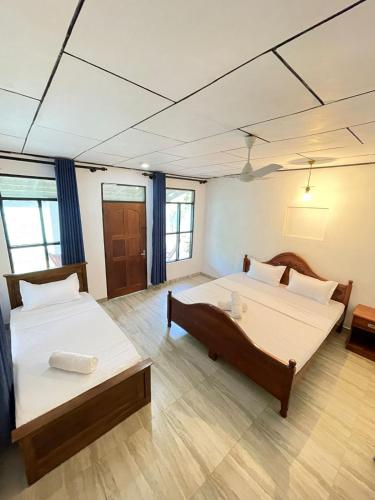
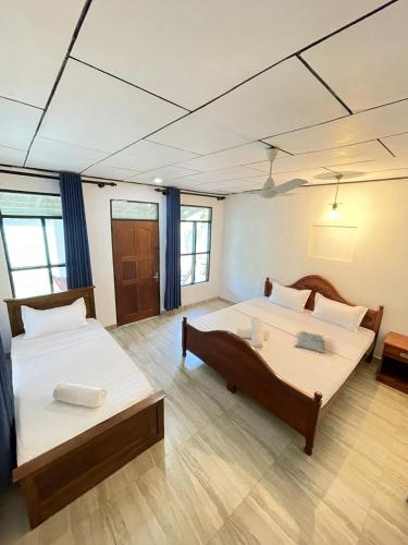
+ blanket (309, 339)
